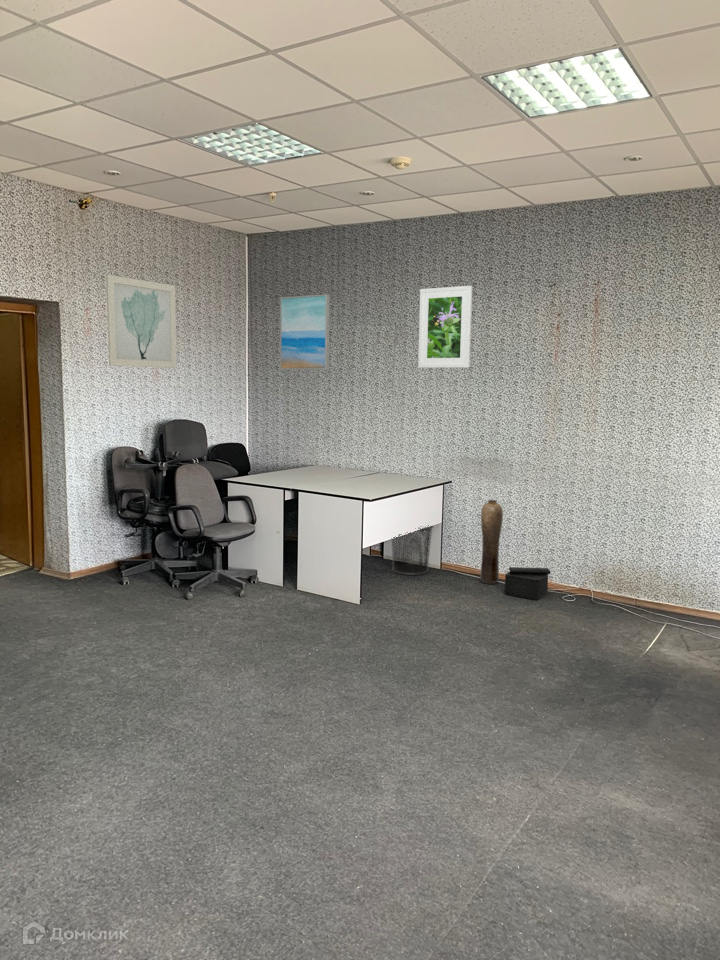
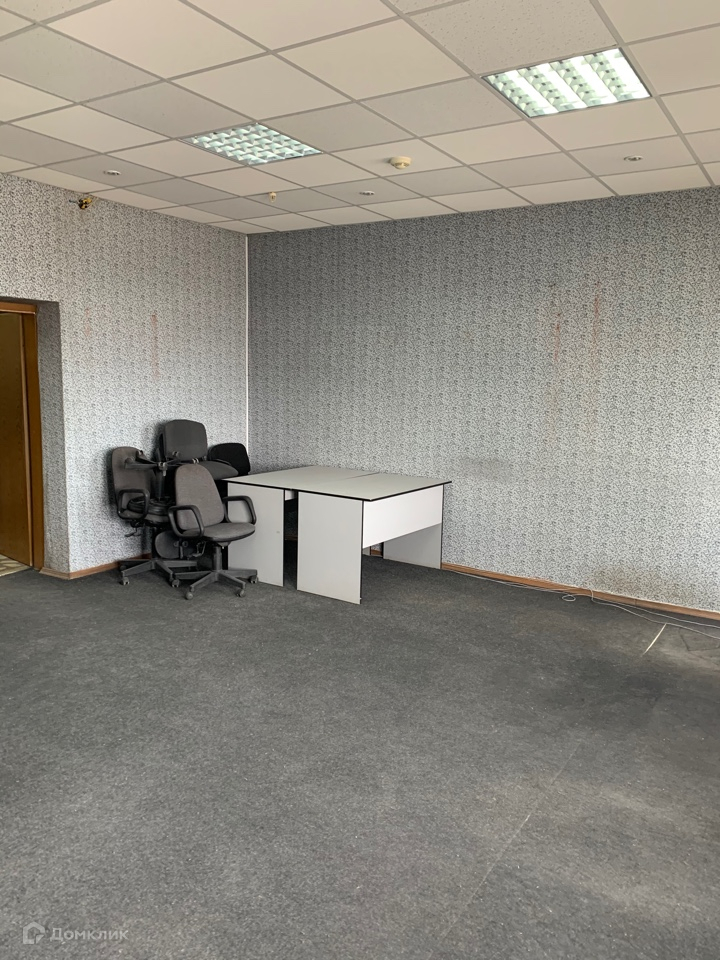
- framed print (444, 327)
- vase (490, 541)
- waste bin (410, 547)
- speaker (527, 581)
- wall art (143, 324)
- wall art (304, 333)
